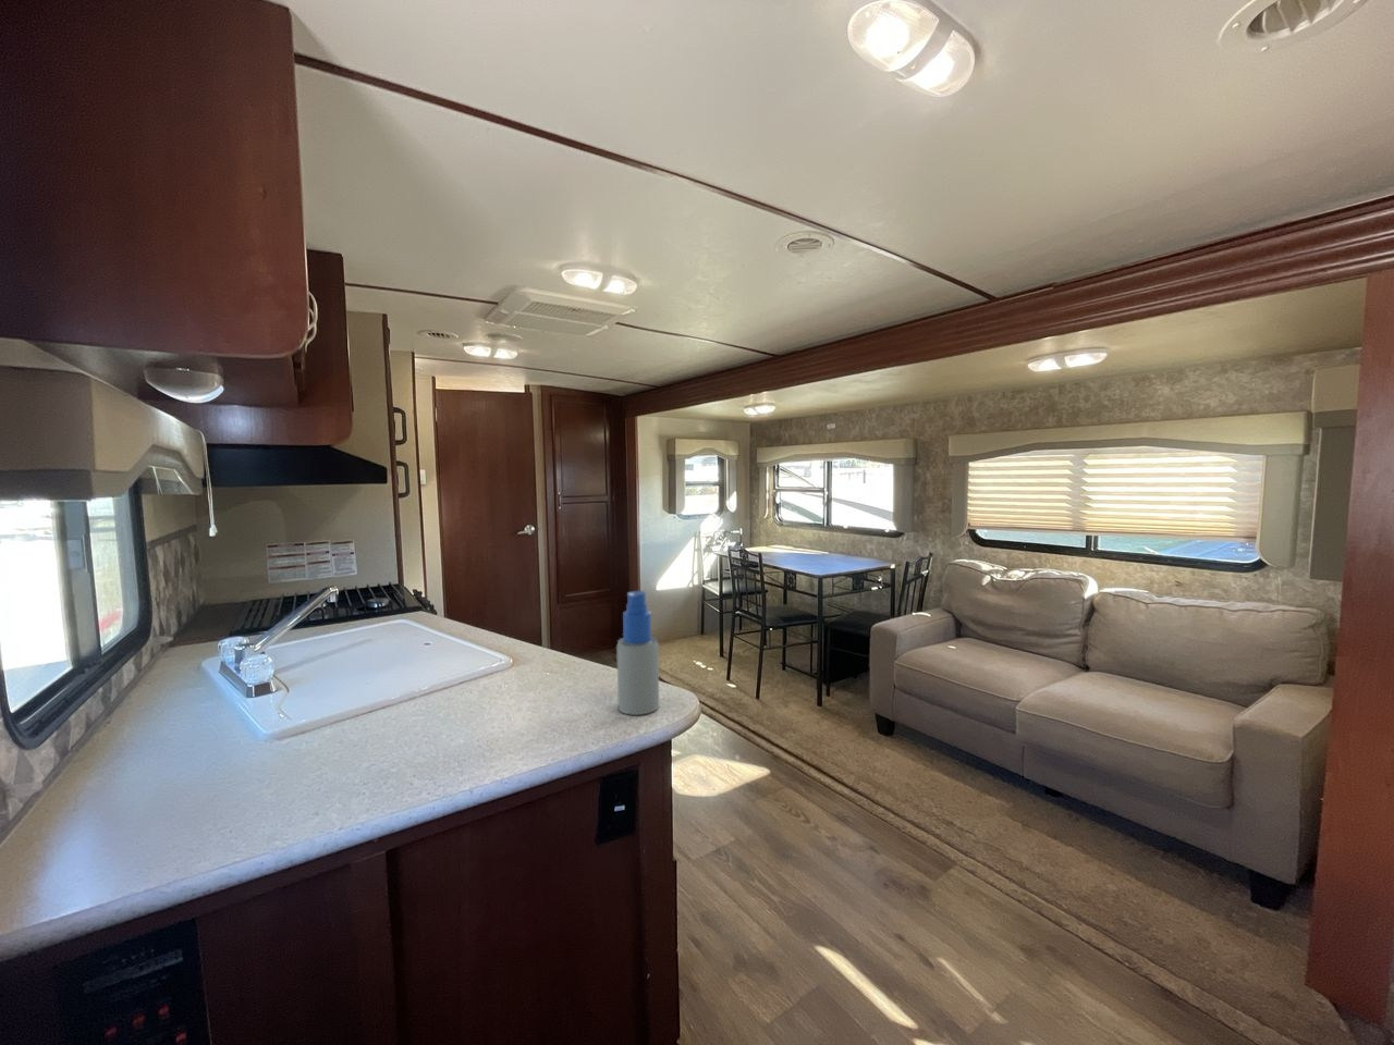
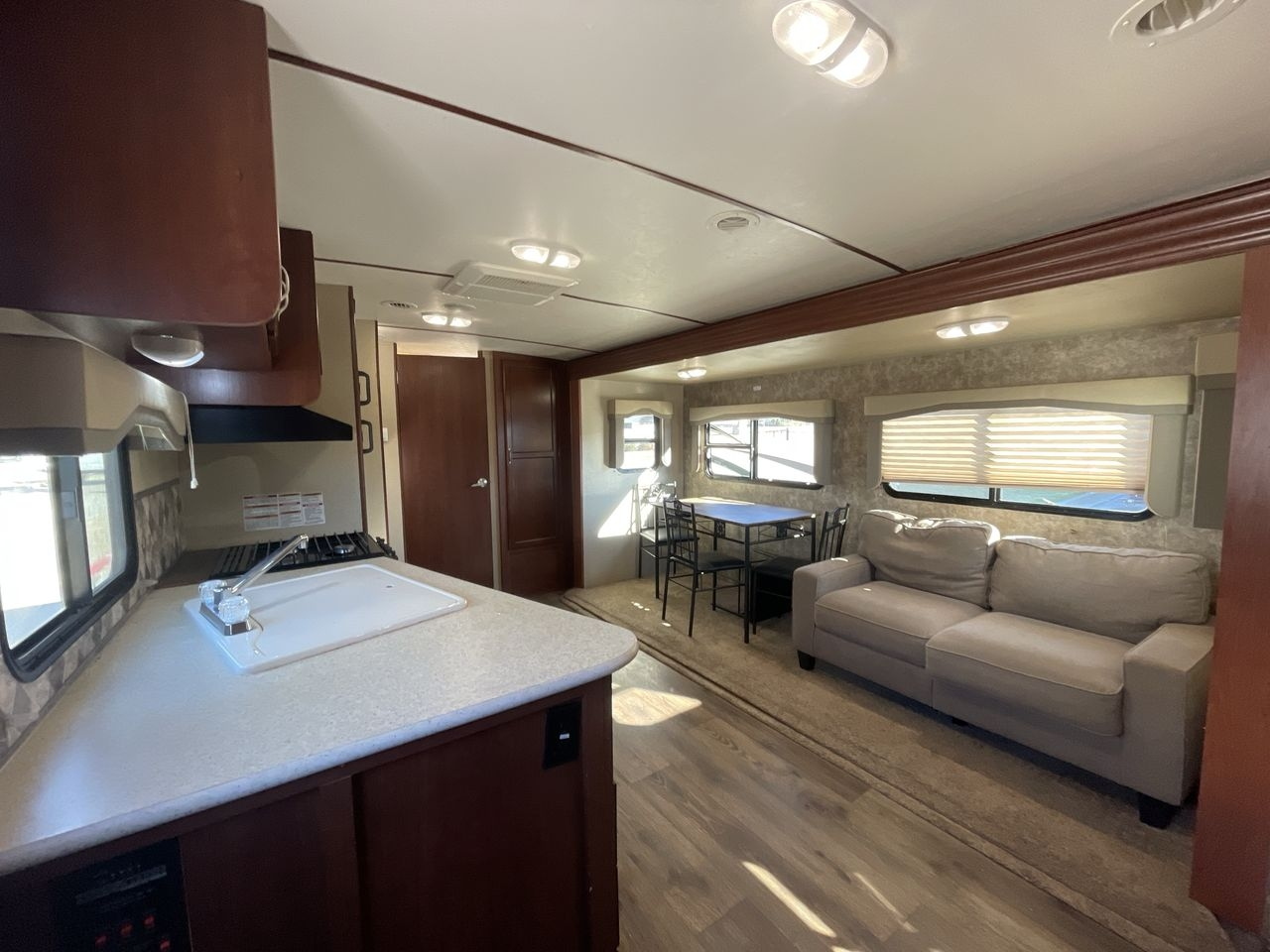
- spray bottle (637, 649)
